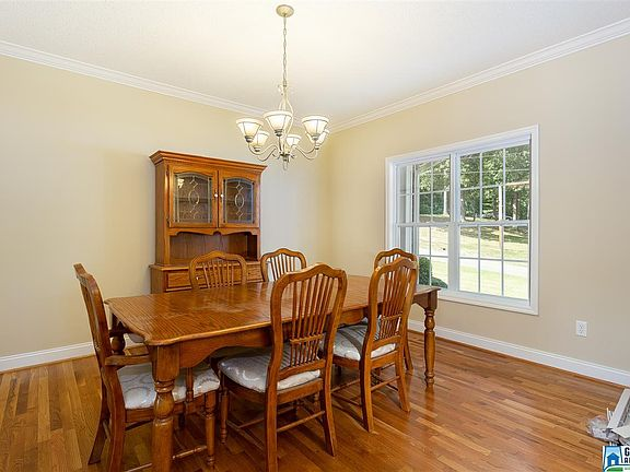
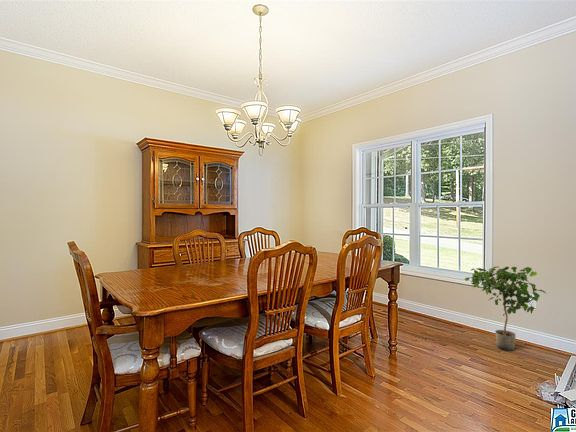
+ potted plant (504, 306)
